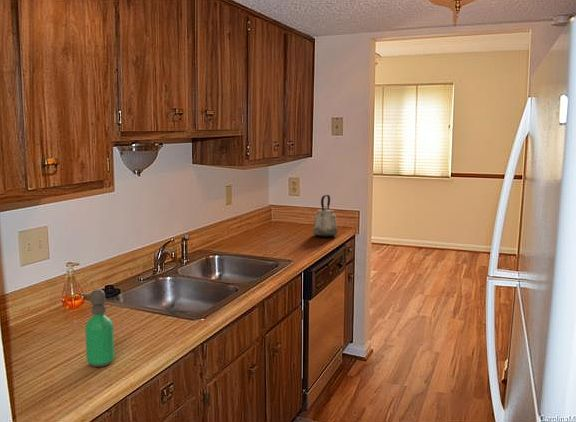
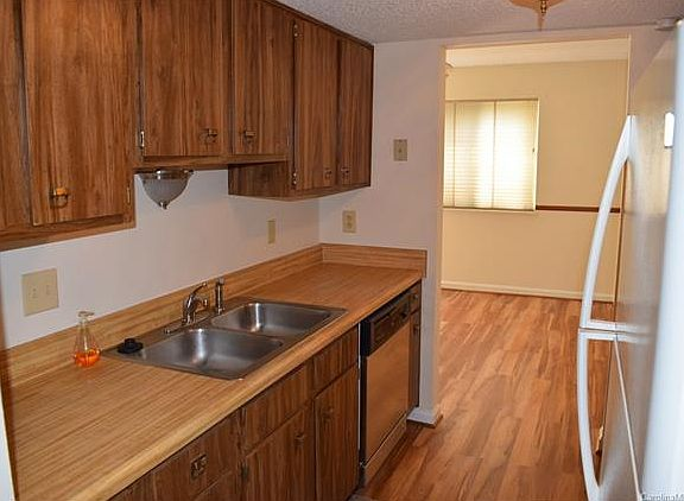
- soap dispenser (95, 326)
- kettle (326, 215)
